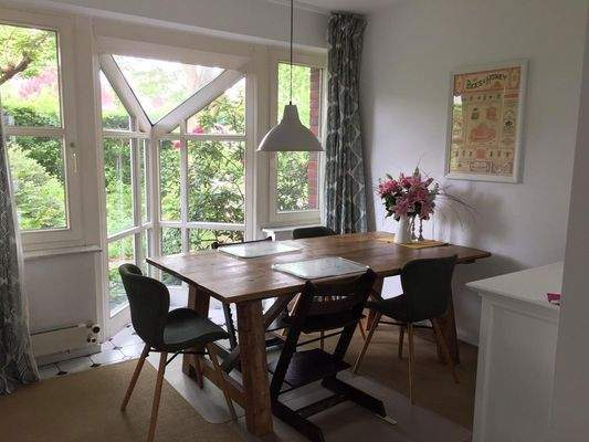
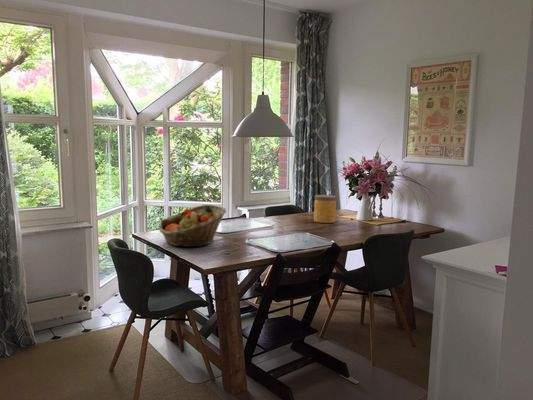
+ jar (324, 208)
+ fruit basket (192, 224)
